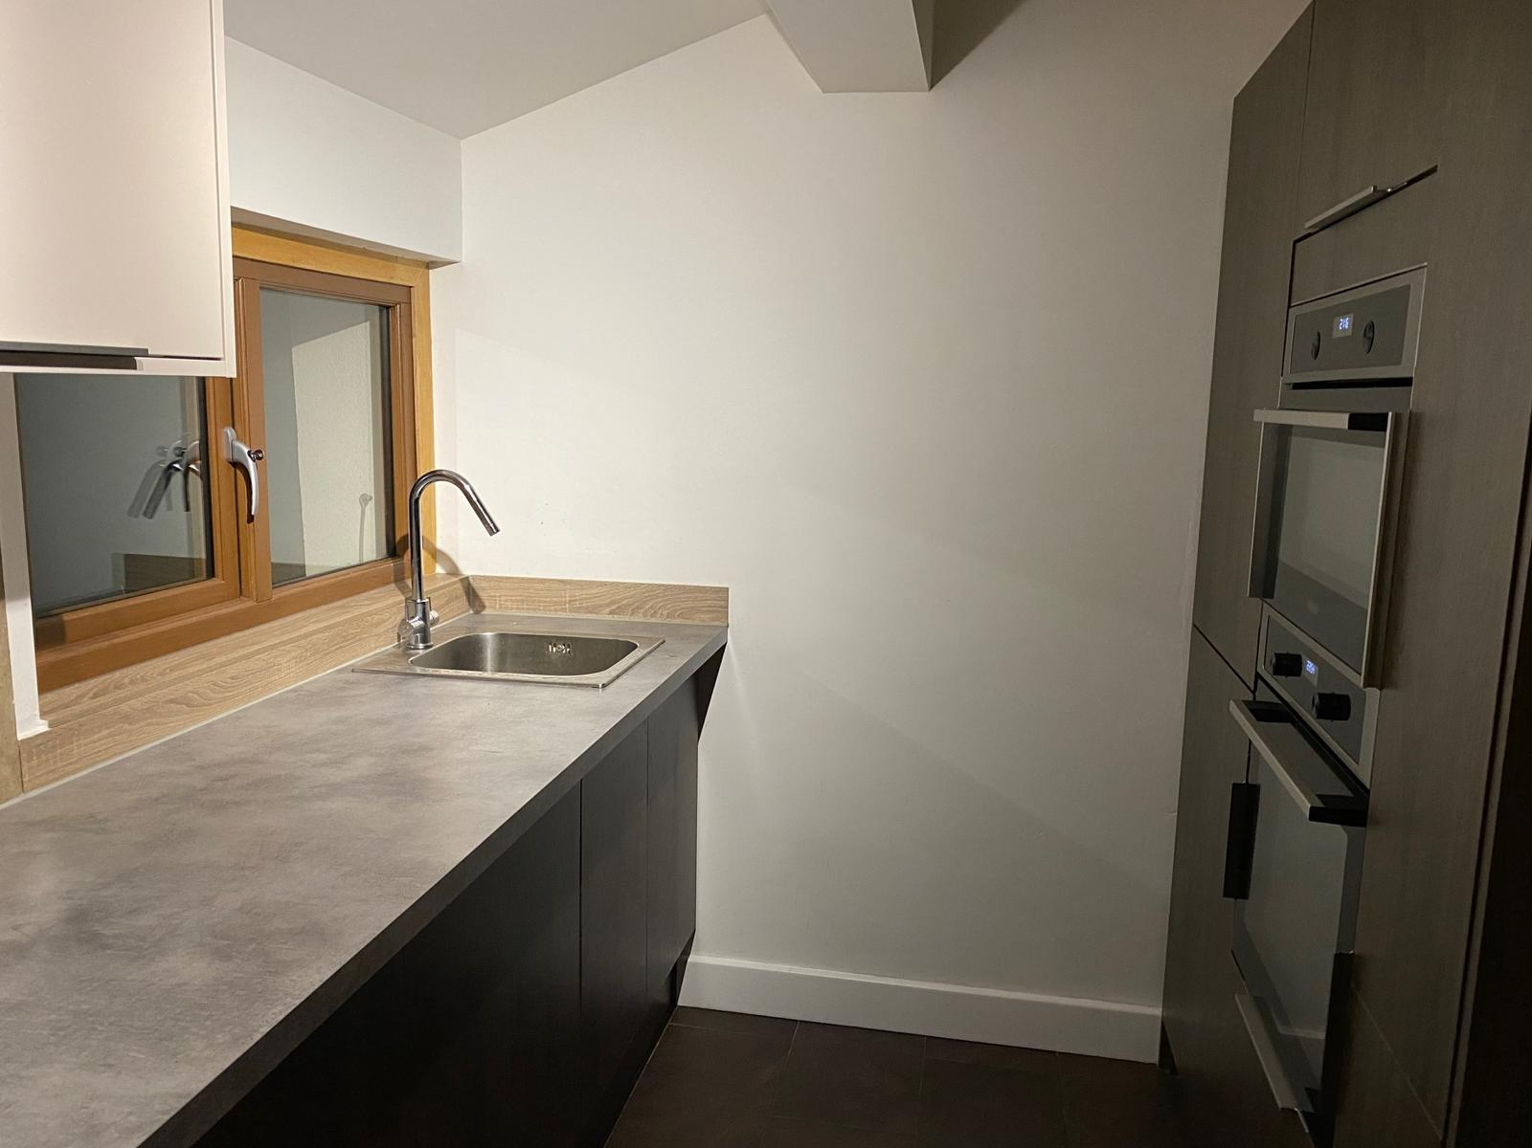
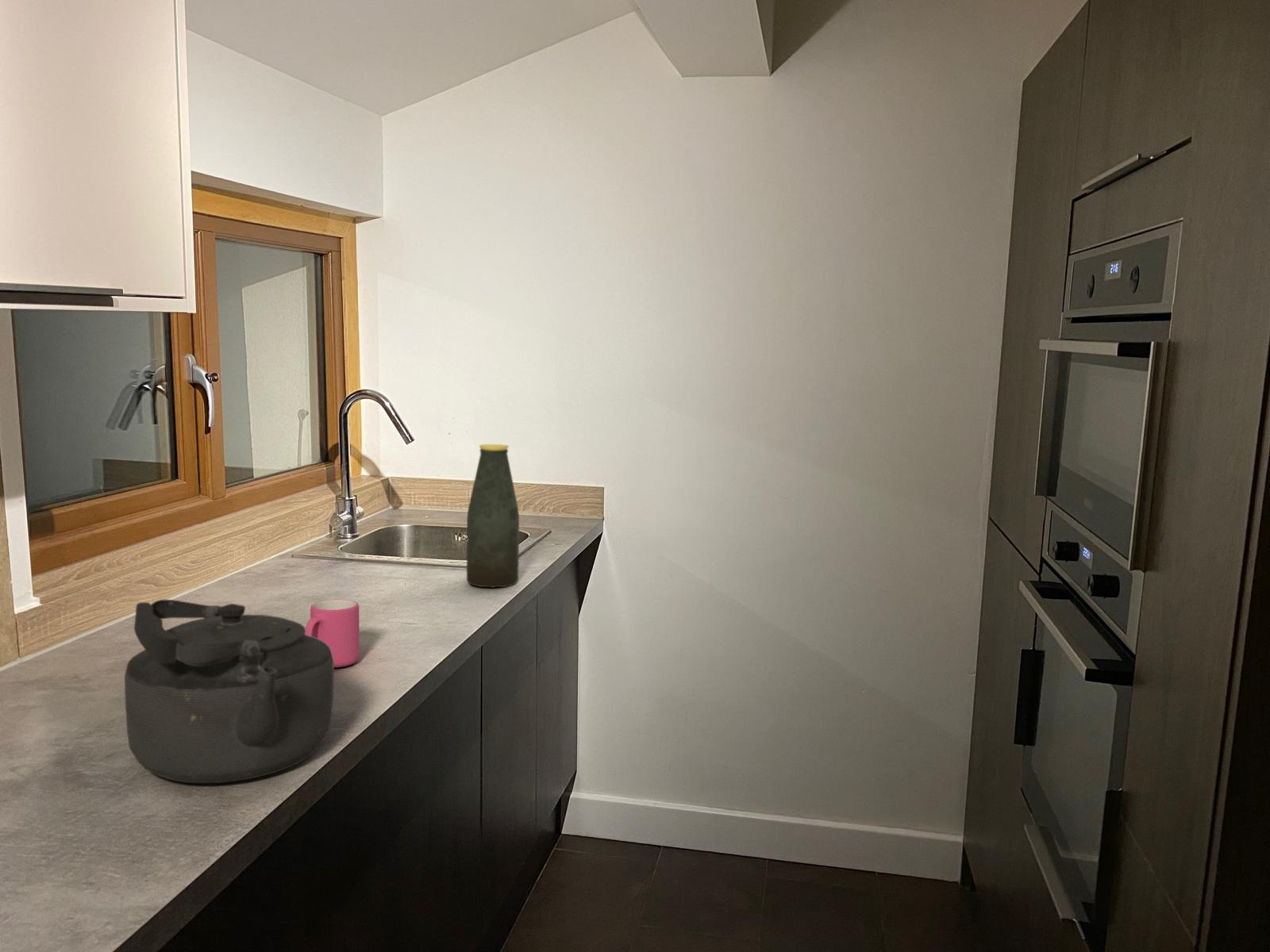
+ kettle (230, 681)
+ mug (329, 635)
+ bottle (493, 514)
